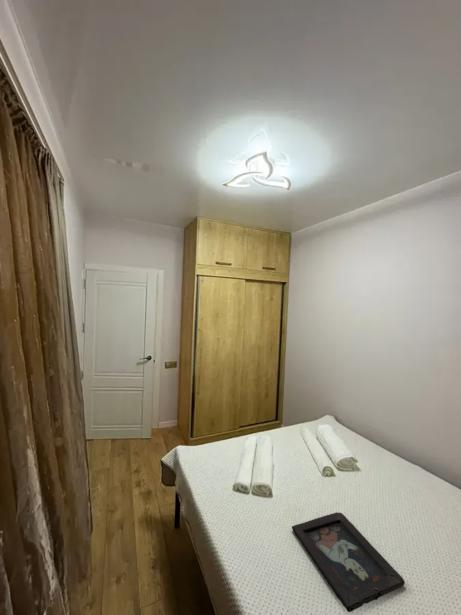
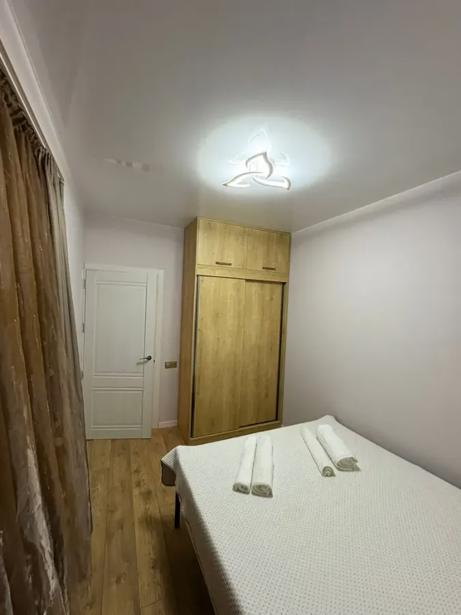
- decorative tray (343, 552)
